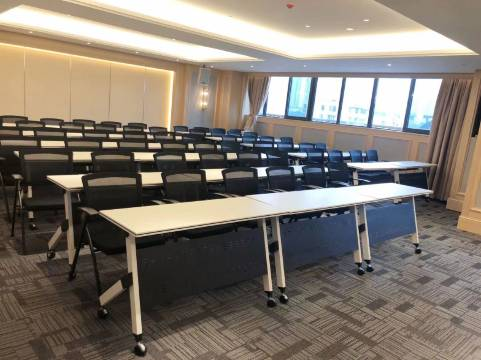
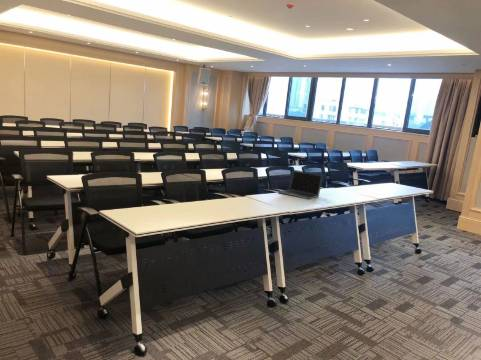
+ laptop (300, 183)
